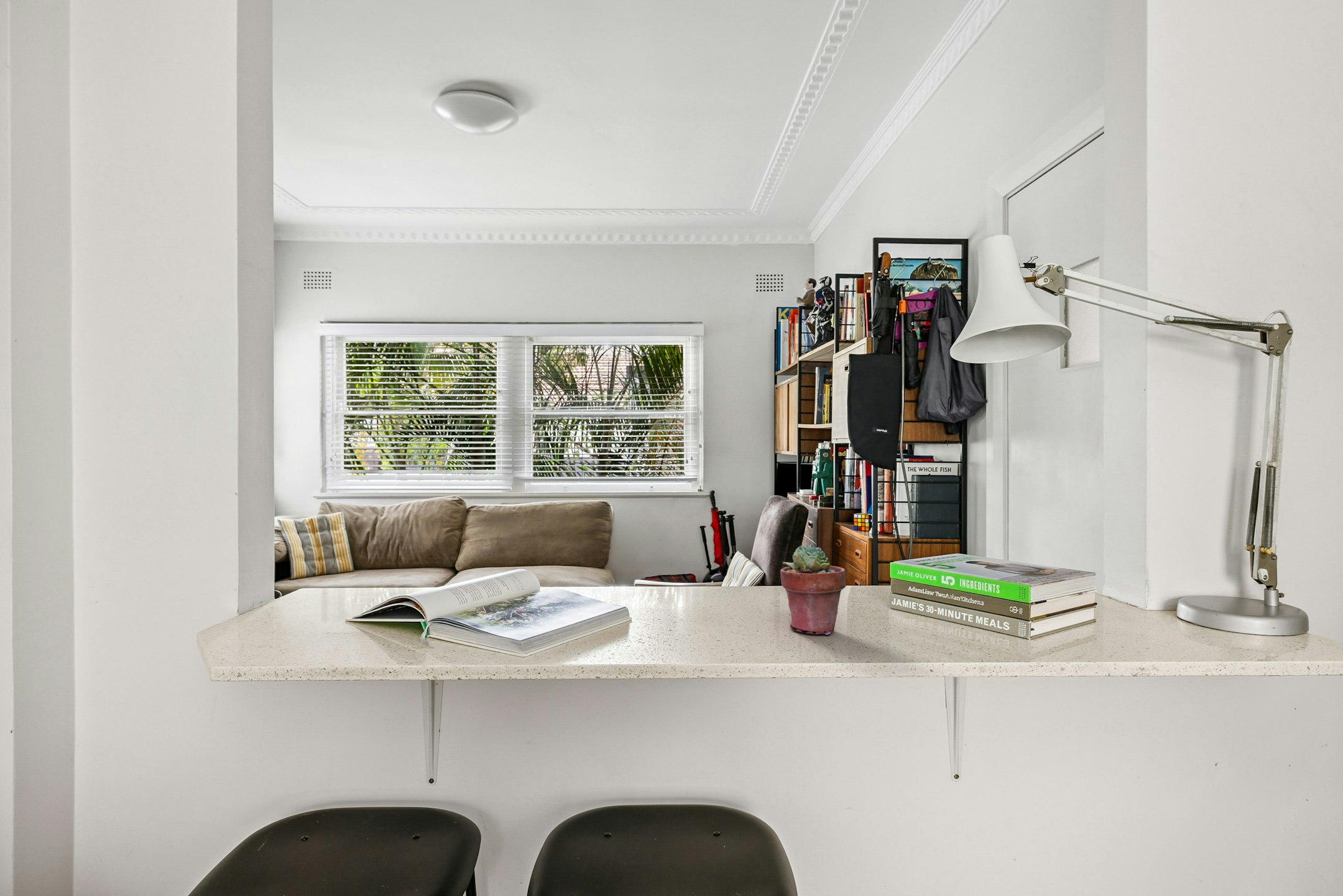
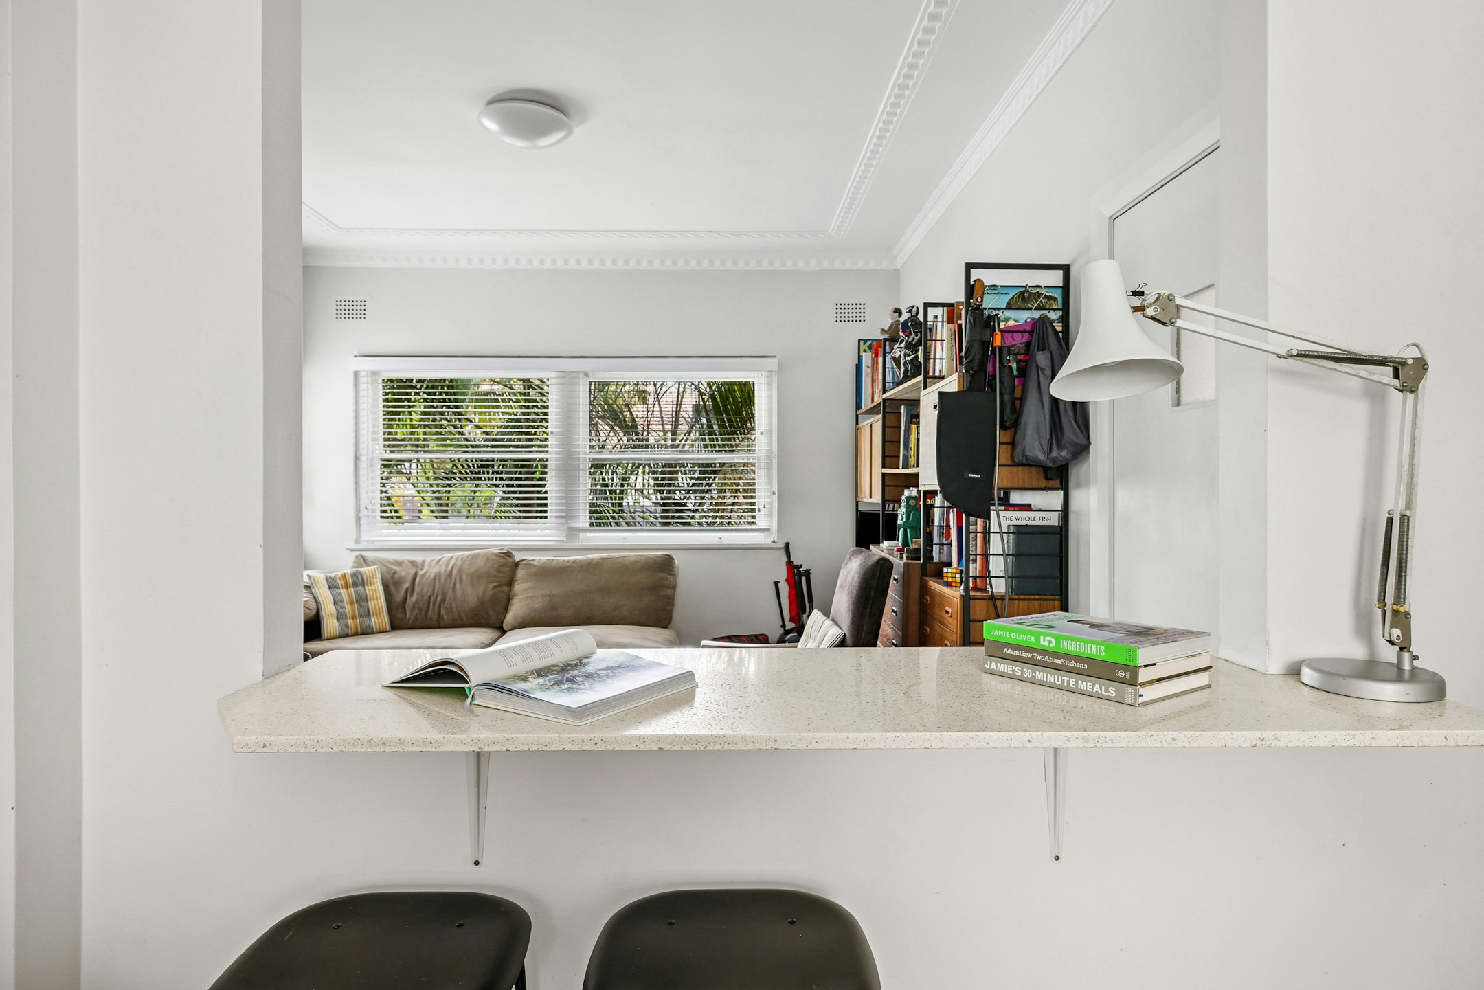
- potted succulent (812, 586)
